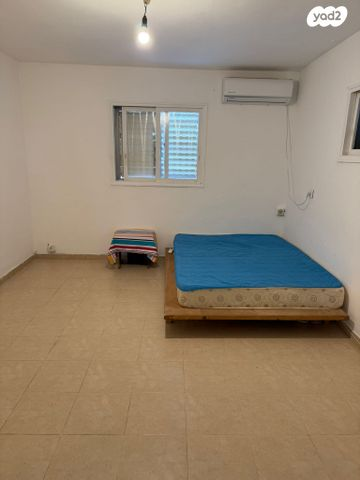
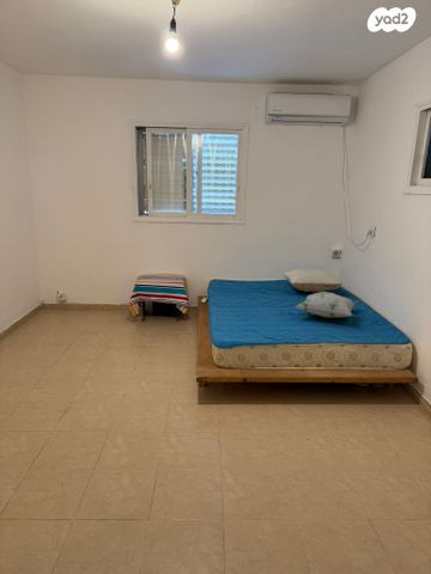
+ pillow (311, 280)
+ decorative pillow (328, 304)
